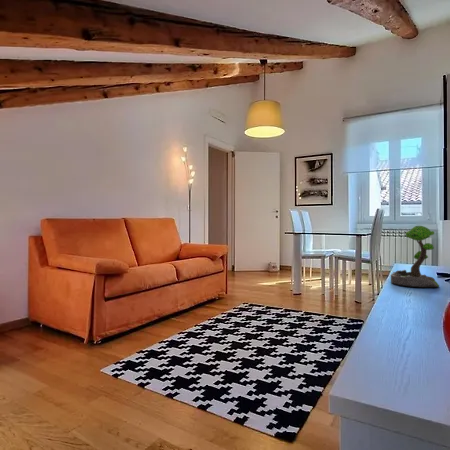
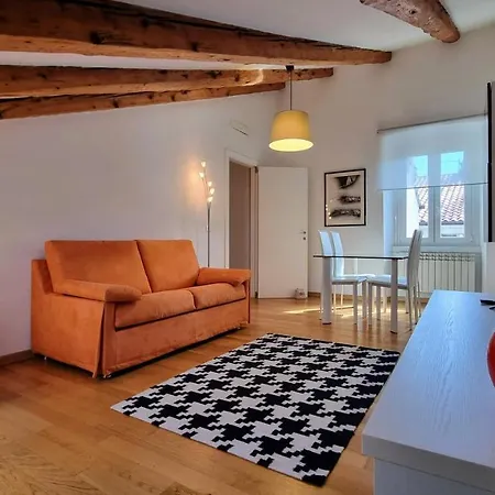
- plant (414, 255)
